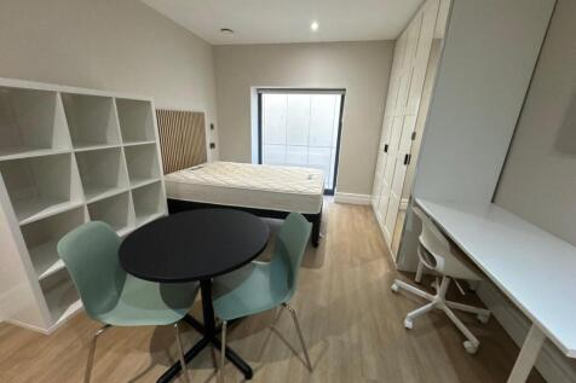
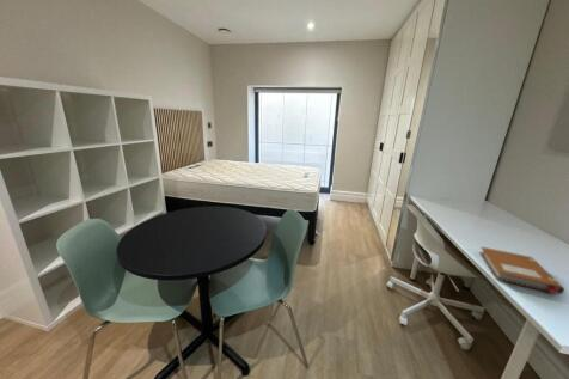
+ notebook (516, 268)
